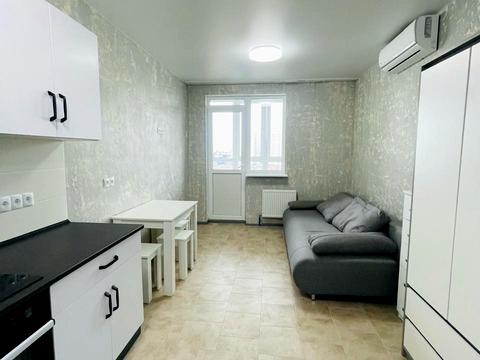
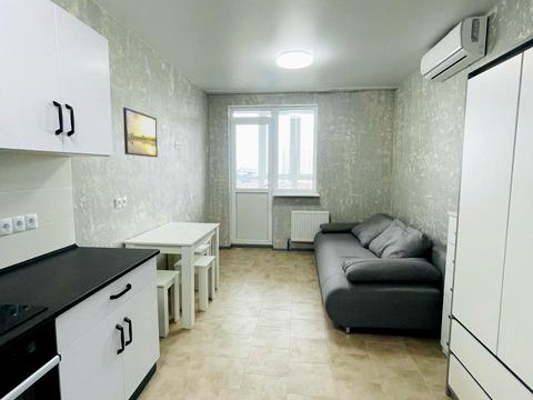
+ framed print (141, 134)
